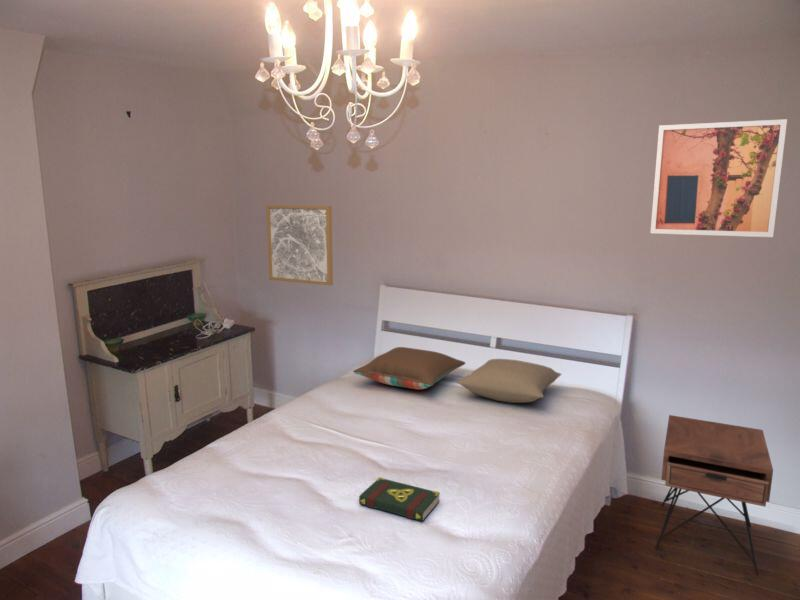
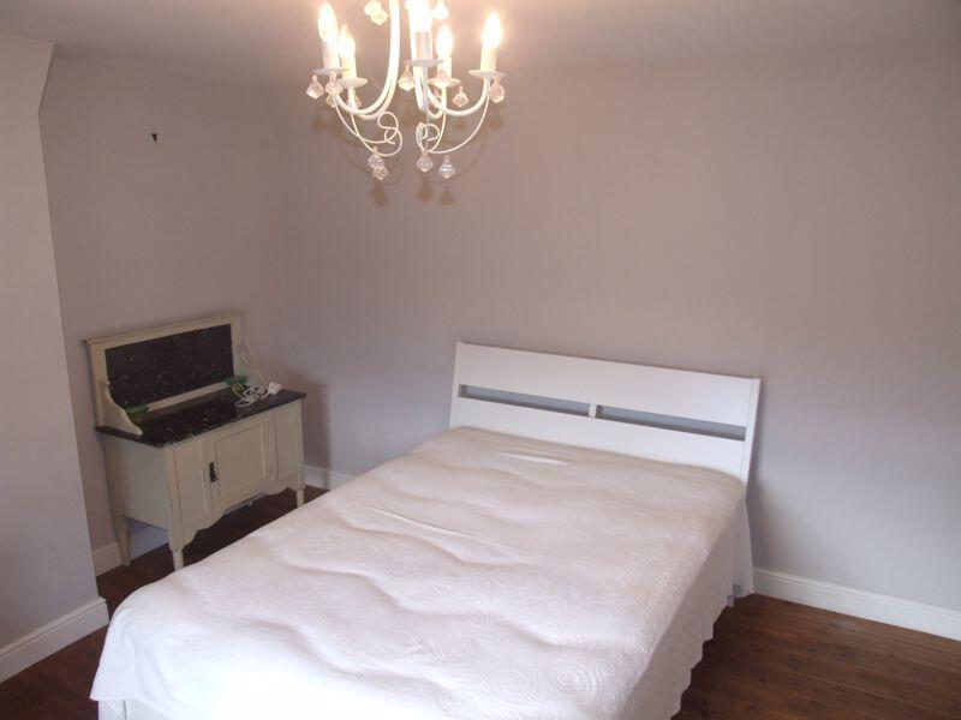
- pillow (410, 367)
- book (399, 498)
- wall art (714, 179)
- pillow (511, 379)
- nightstand (710, 493)
- wall art (299, 244)
